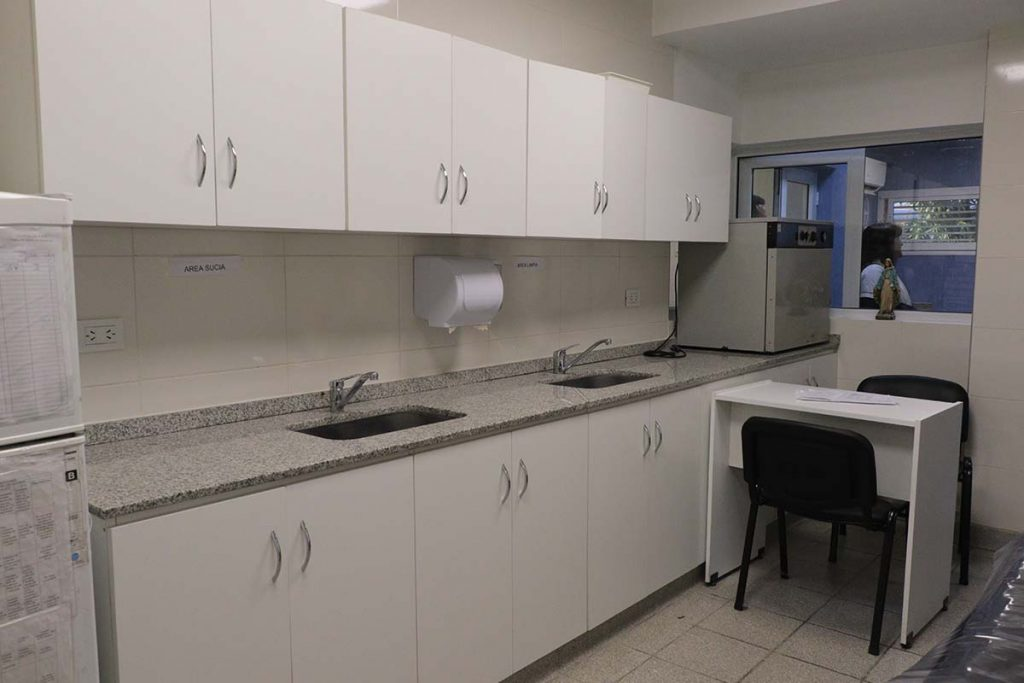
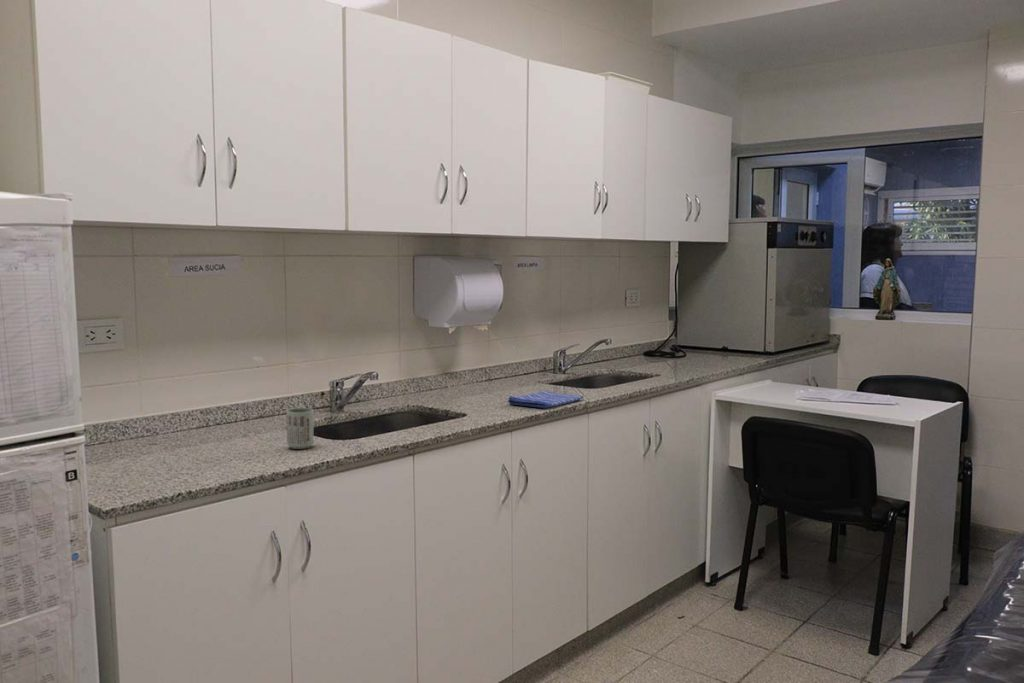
+ dish towel (545, 398)
+ cup (300, 428)
